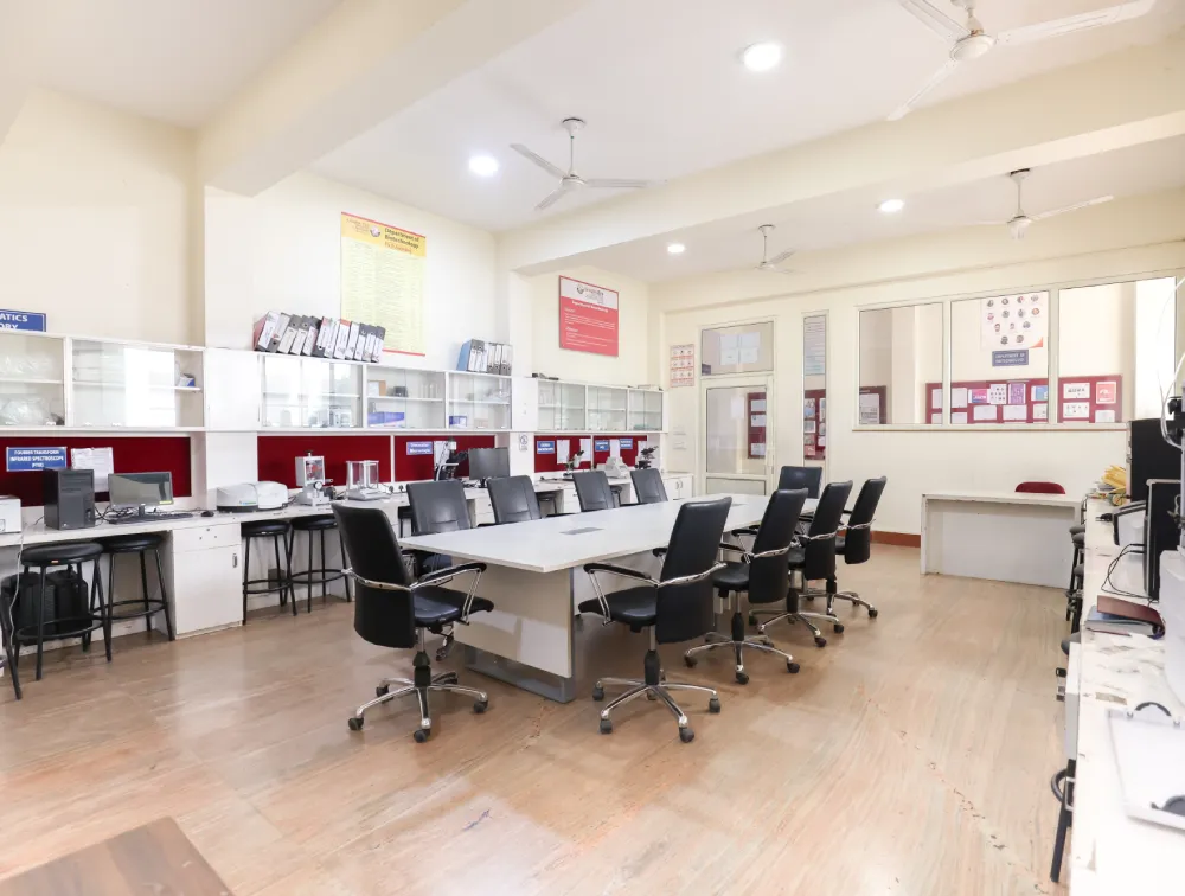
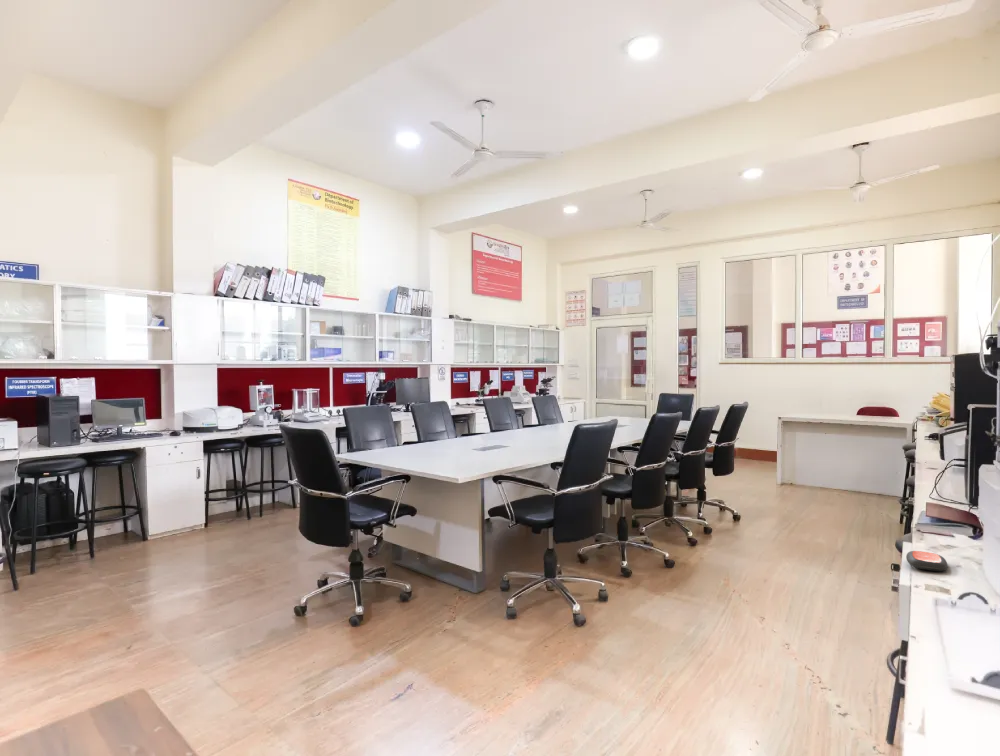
+ remote control (926, 561)
